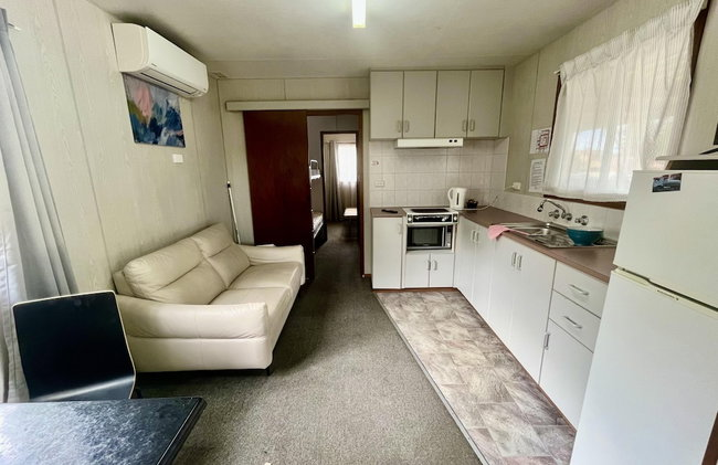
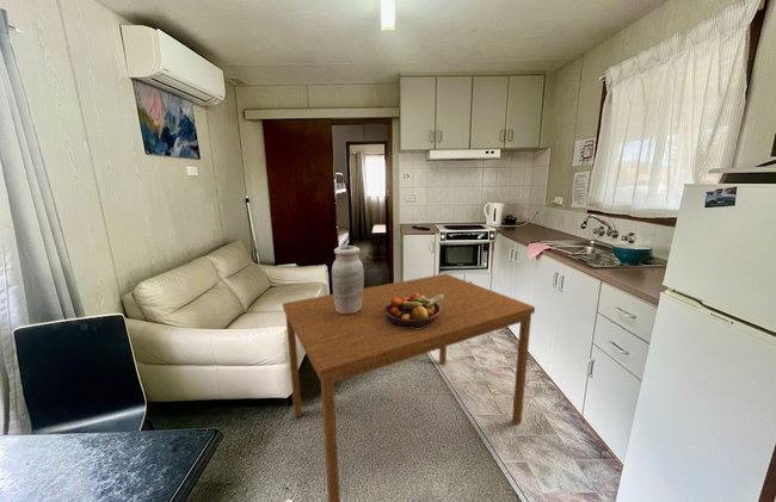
+ fruit bowl (412, 305)
+ vase (347, 279)
+ dining table (405, 359)
